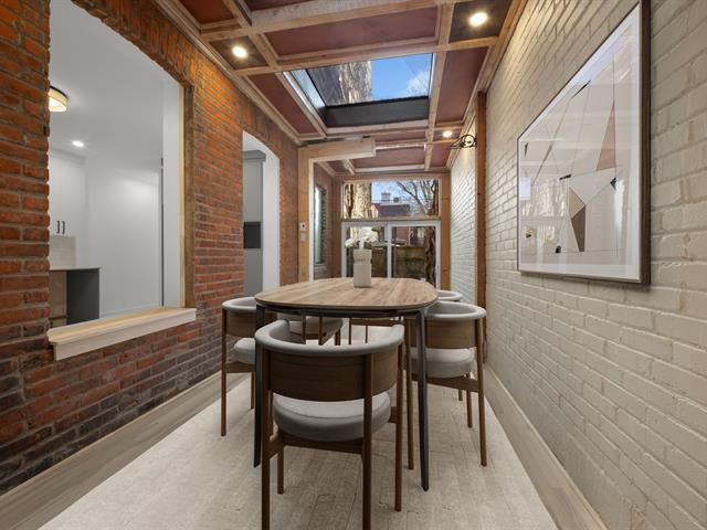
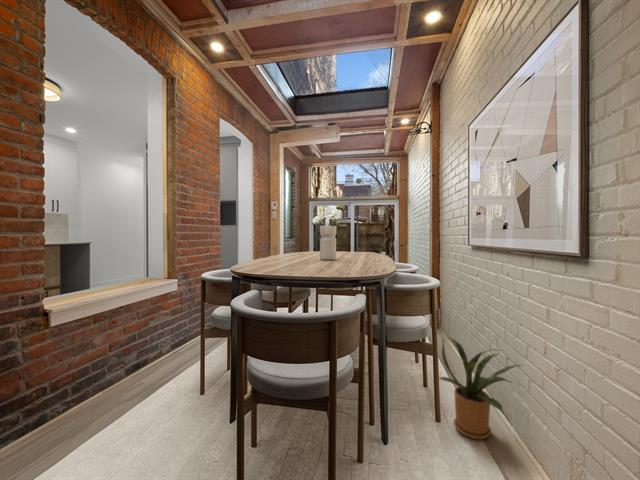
+ house plant (477, 383)
